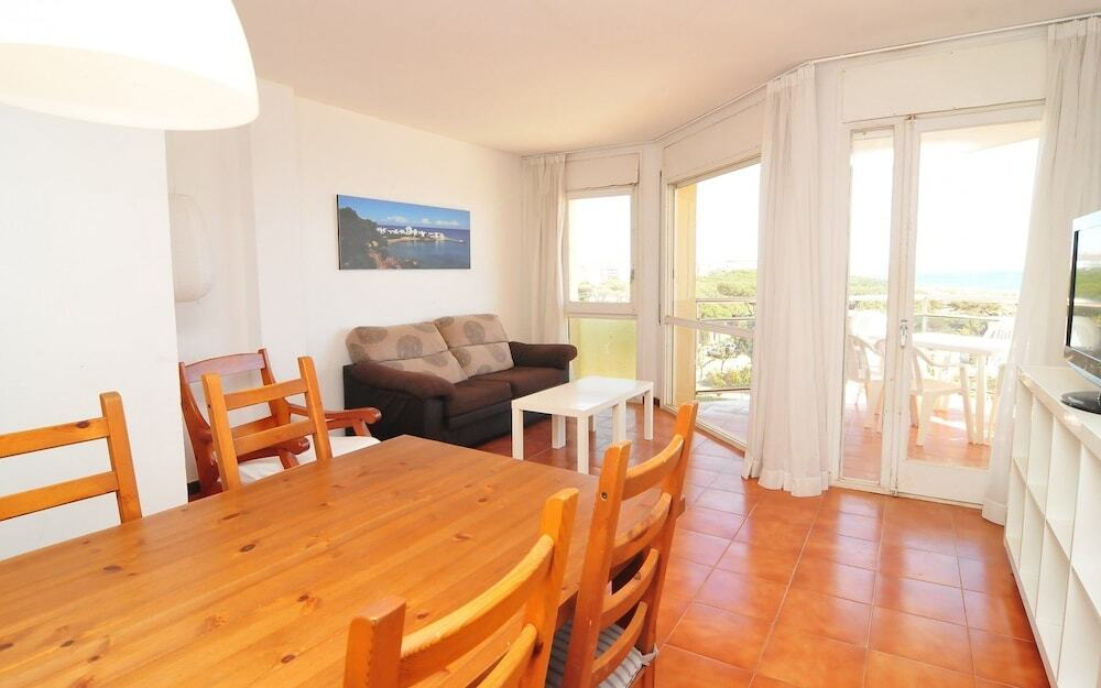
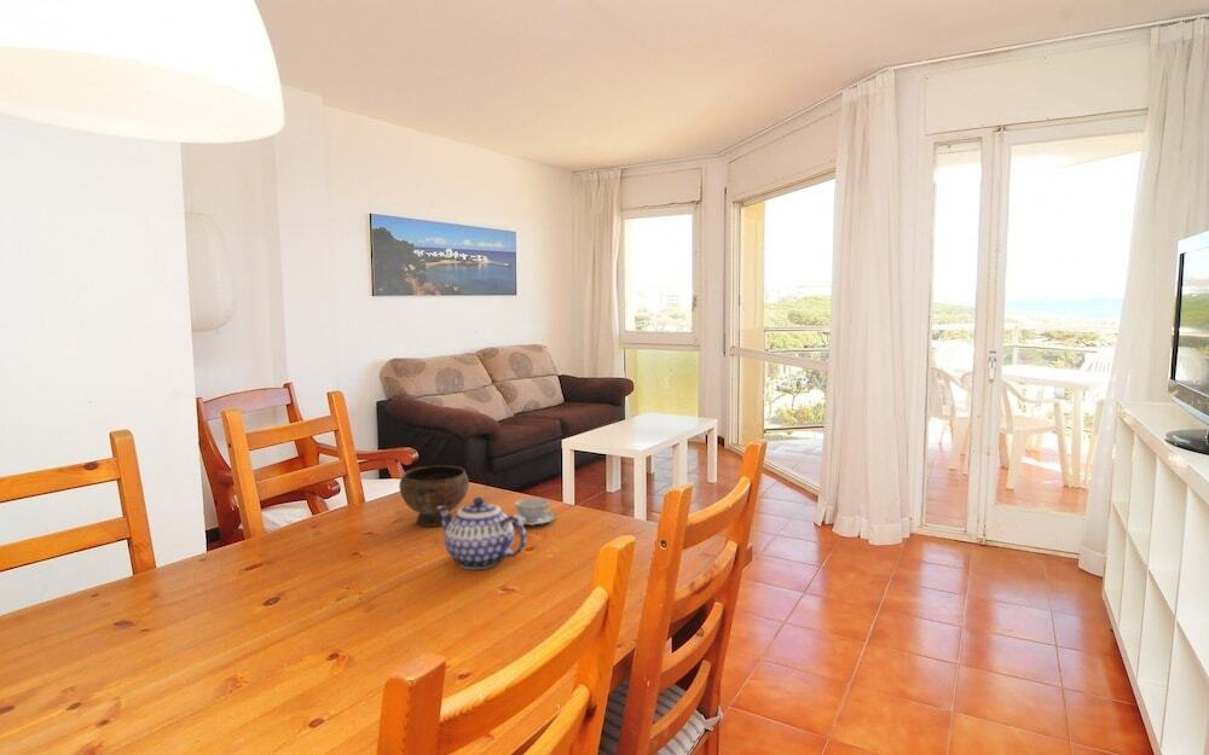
+ bowl (434, 496)
+ teapot (479, 529)
+ chinaware (532, 511)
